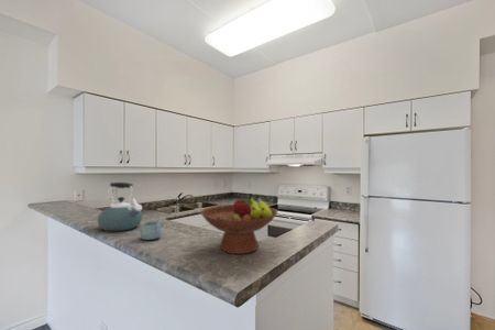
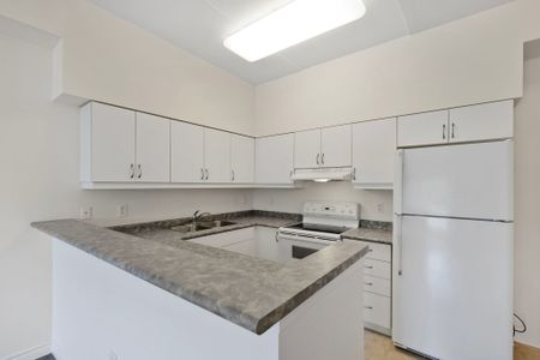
- mug (153, 229)
- fruit bowl (239, 221)
- kettle (123, 205)
